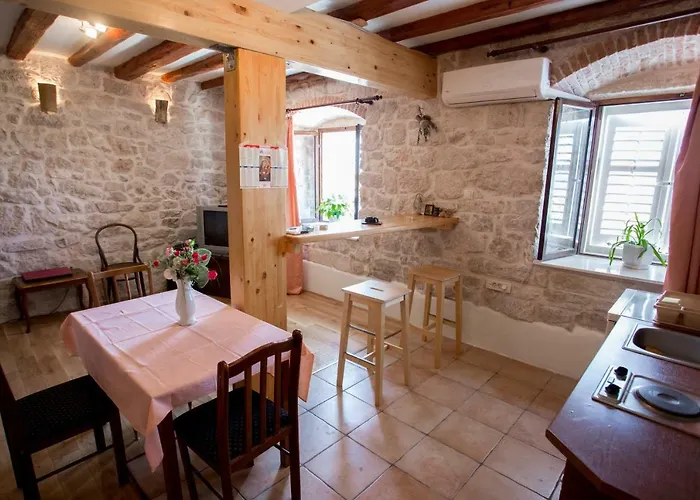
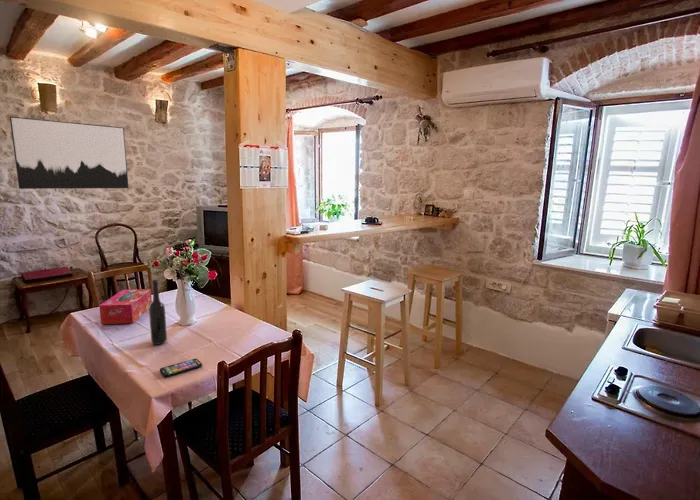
+ bottle (157, 312)
+ wall art (74, 156)
+ tissue box (127, 305)
+ smartphone (181, 367)
